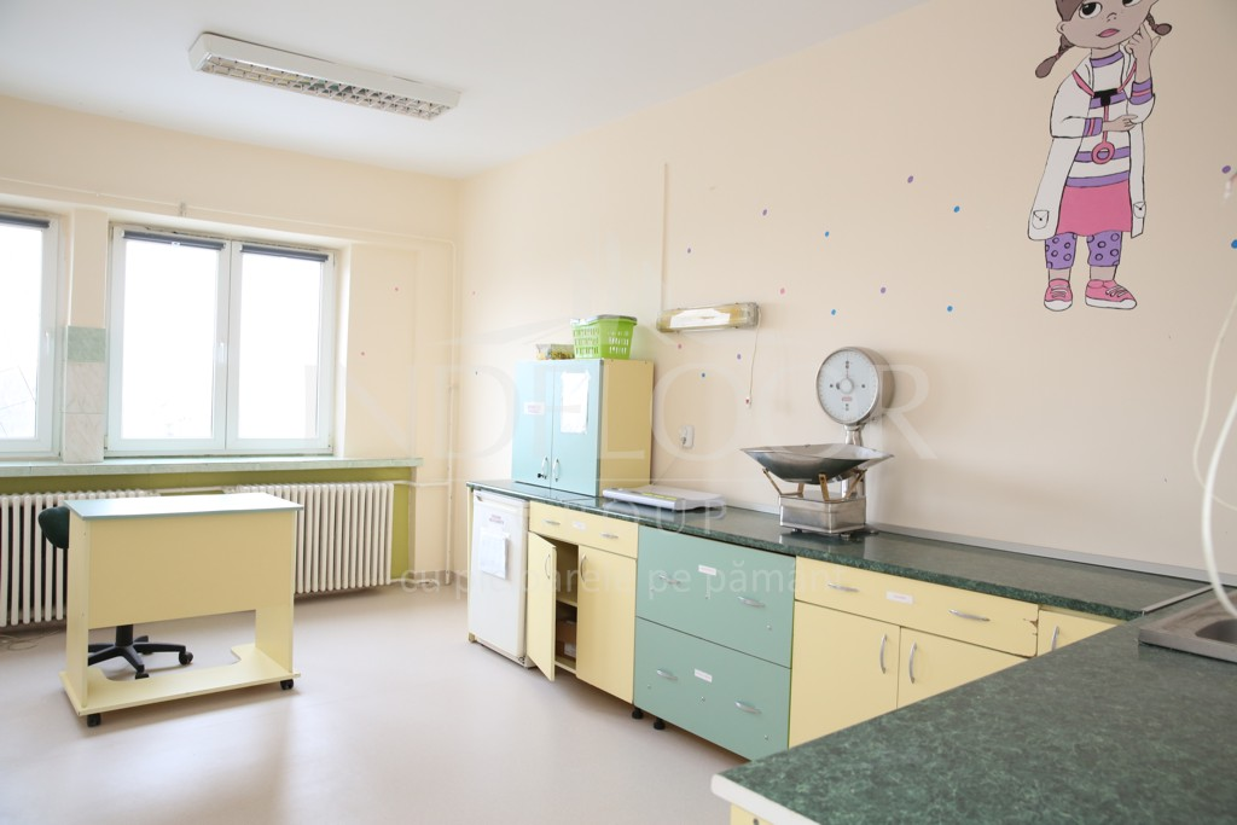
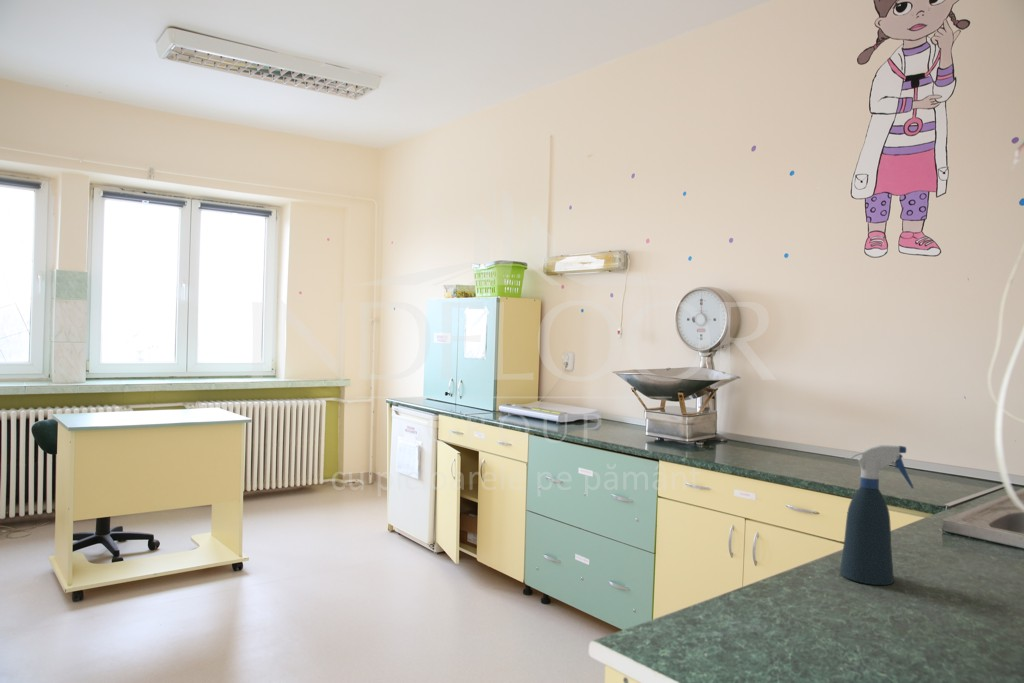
+ spray bottle (871, 509)
